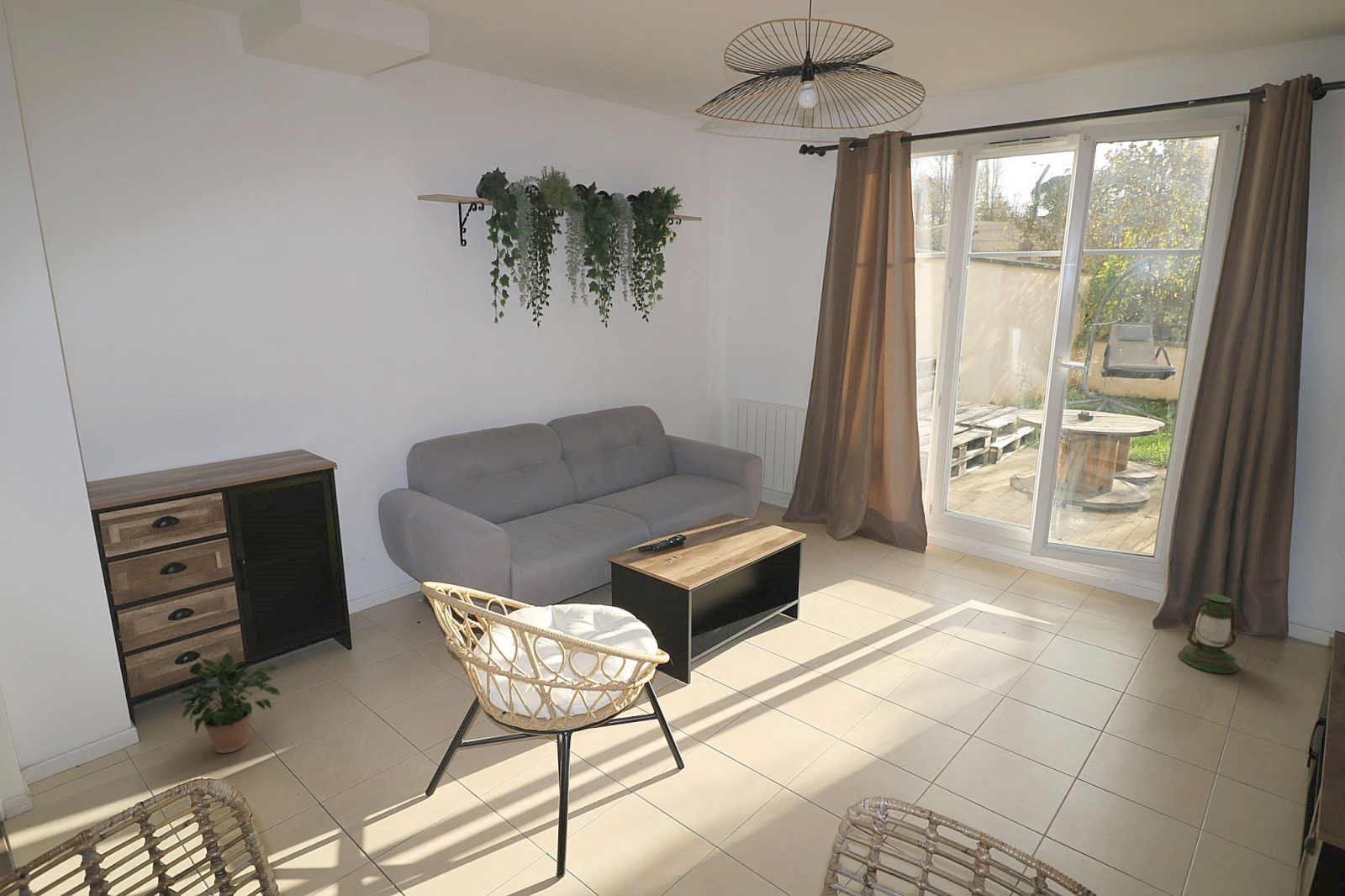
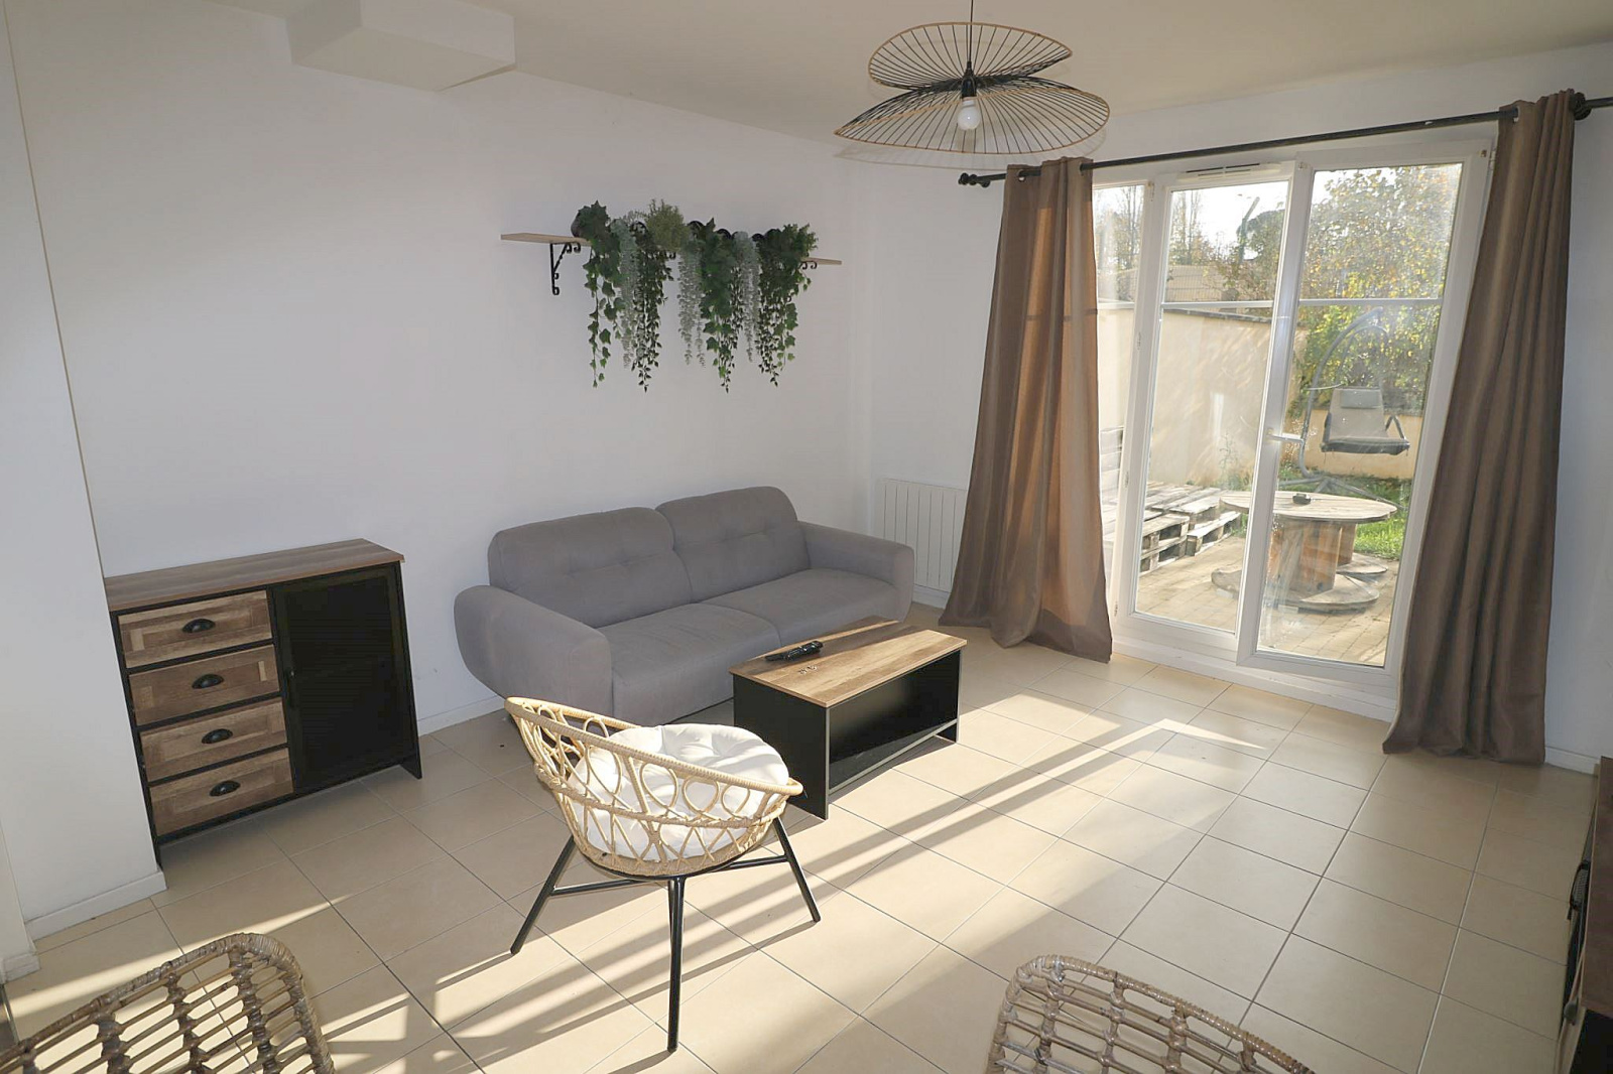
- potted plant (233, 696)
- lantern (1212, 629)
